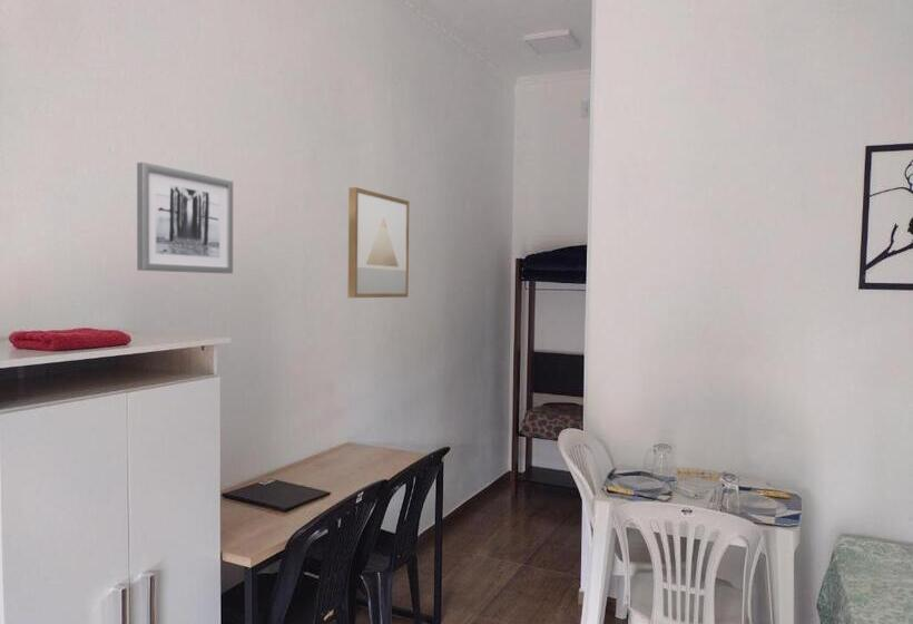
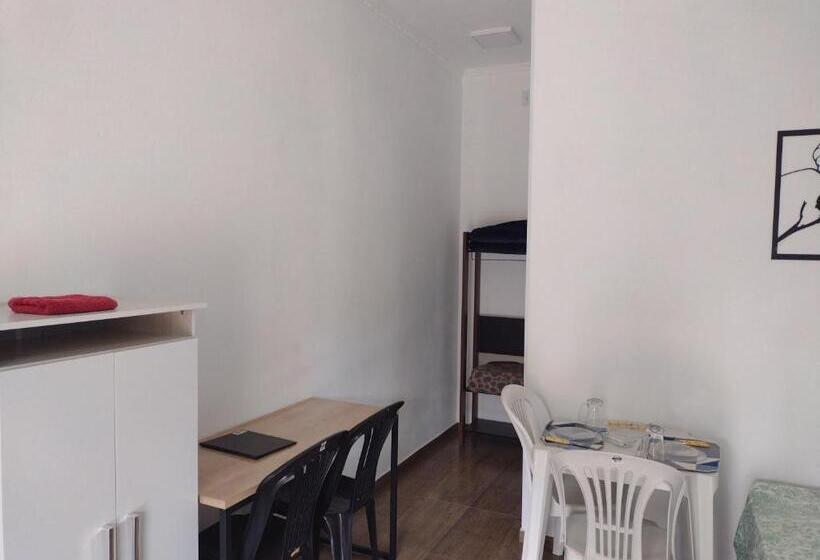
- wall art (380, 246)
- wall art (188, 222)
